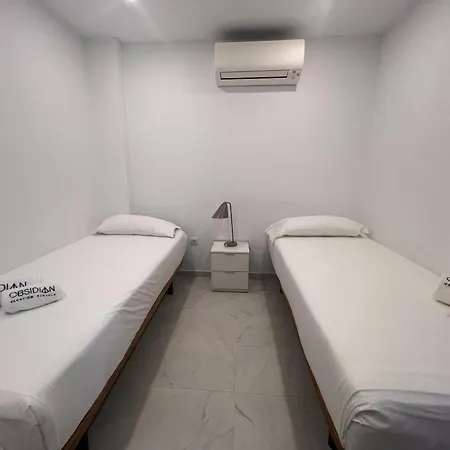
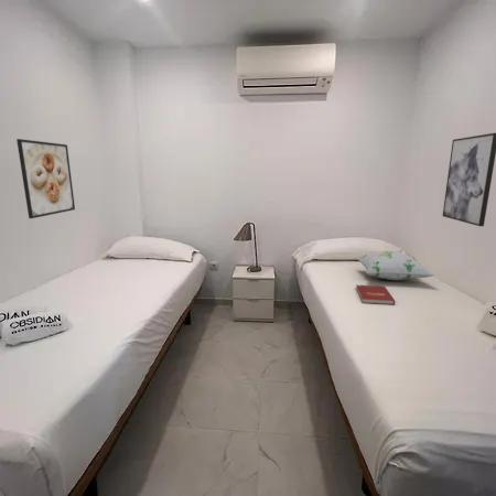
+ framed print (48, 179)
+ decorative pillow (391, 265)
+ wall art (466, 180)
+ book (374, 293)
